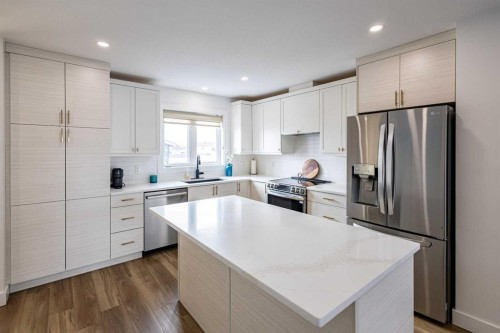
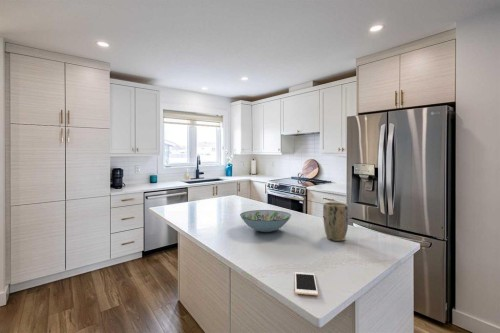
+ plant pot (335, 221)
+ cell phone (305, 282)
+ decorative bowl (265, 222)
